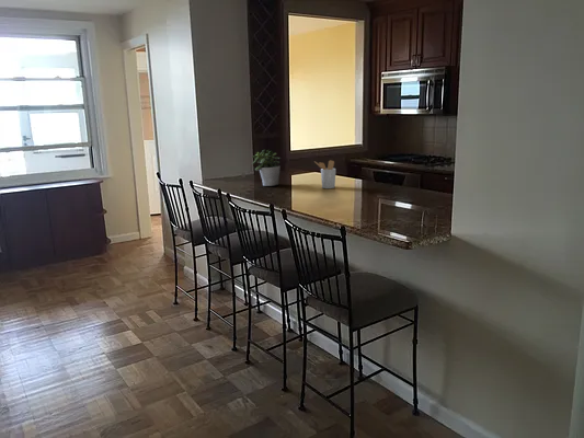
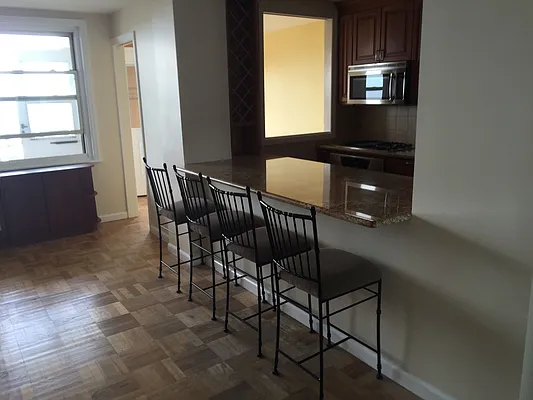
- utensil holder (324, 173)
- potted plant (264, 166)
